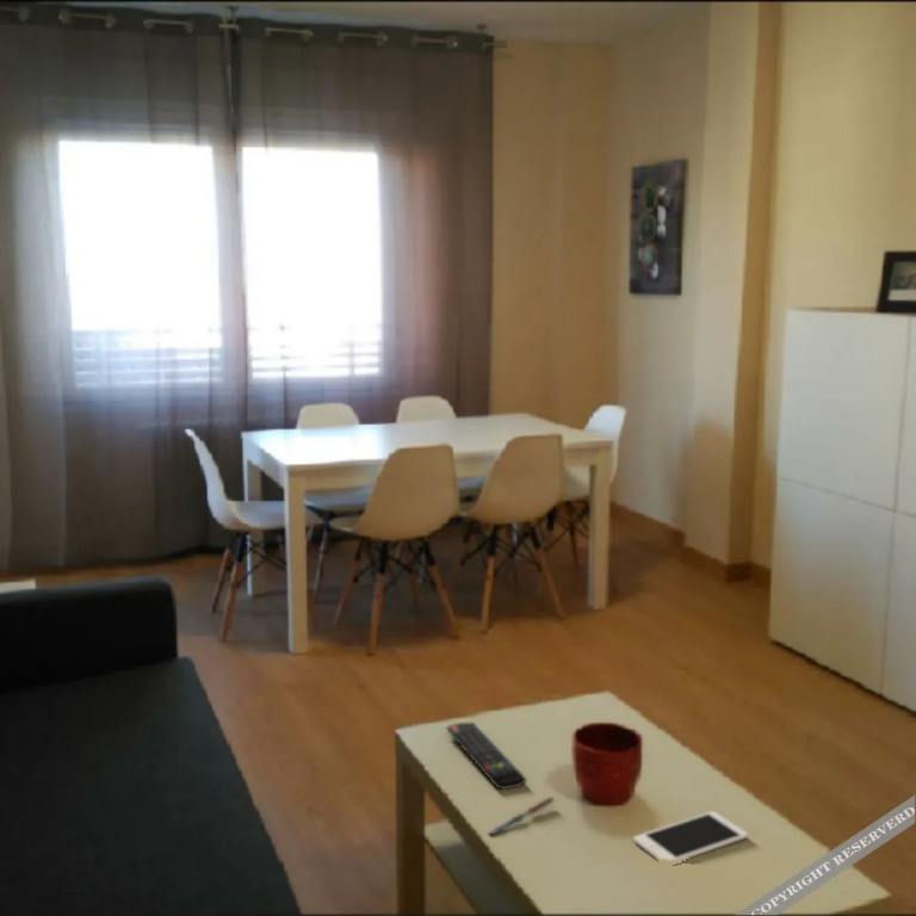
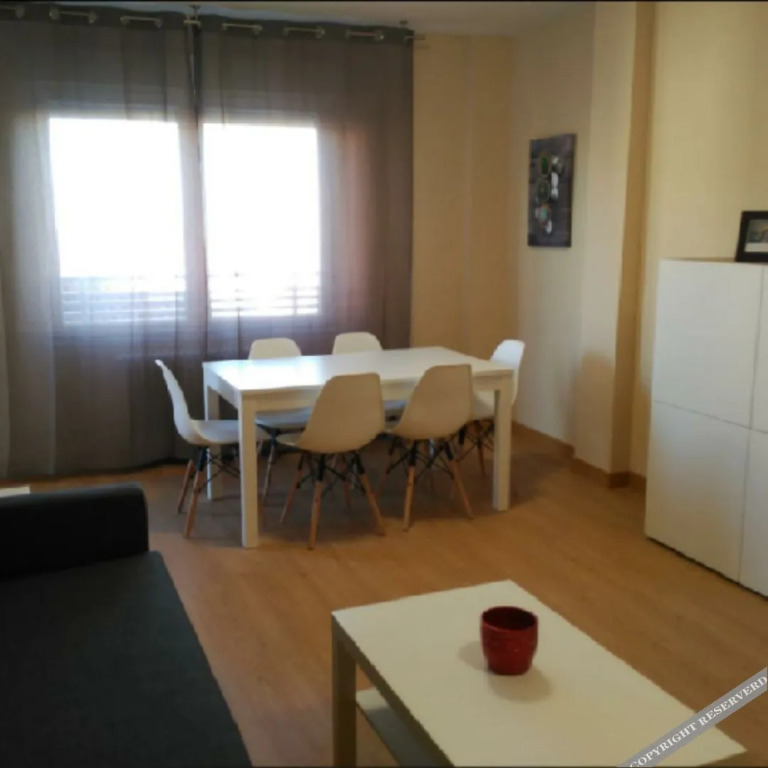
- cell phone (691, 837)
- remote control (483, 754)
- pen (521, 815)
